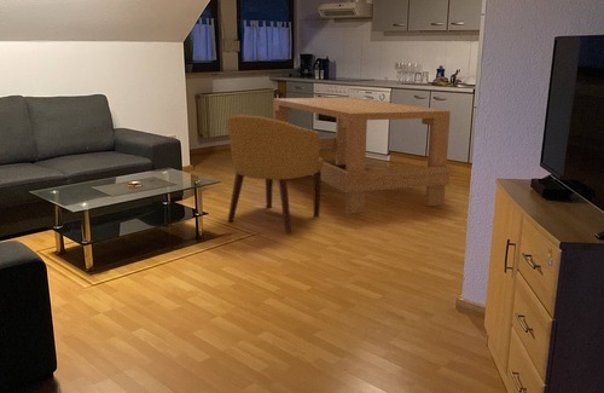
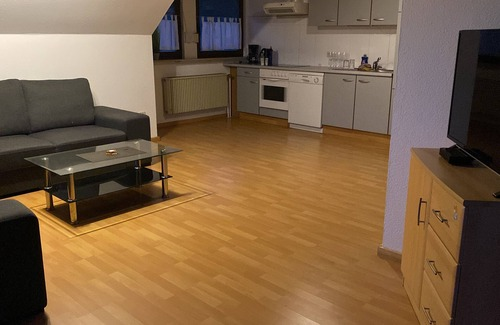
- chair (272, 167)
- dining table (345, 145)
